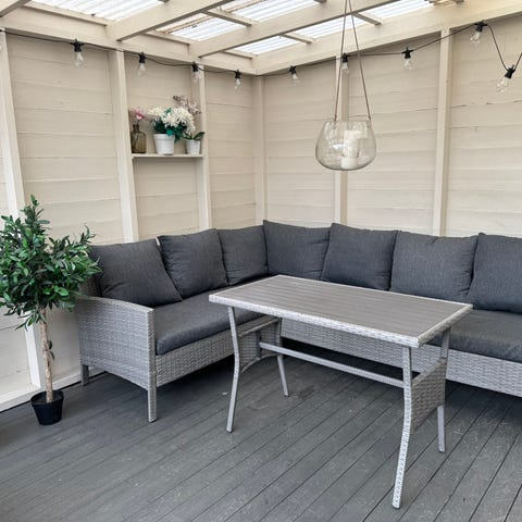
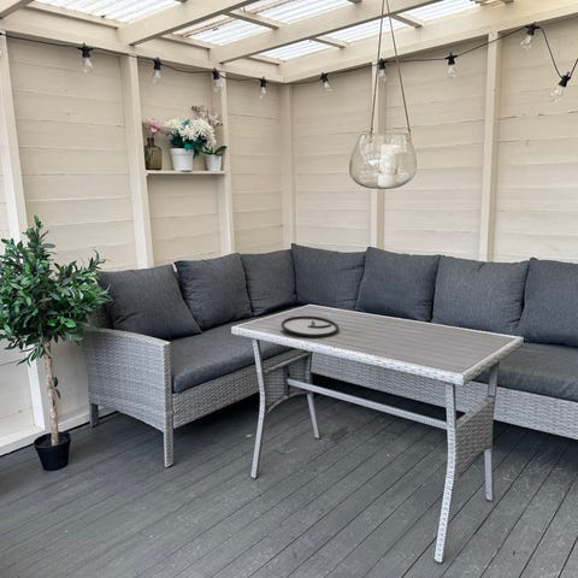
+ plate (309, 325)
